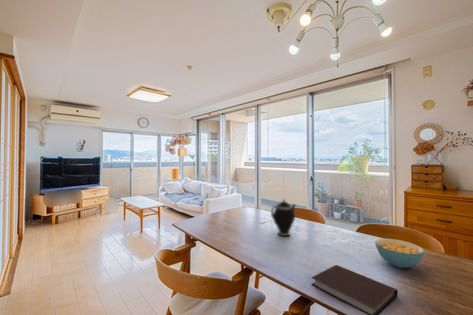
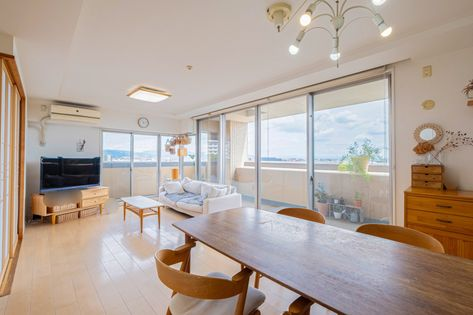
- notebook (352, 286)
- teapot (284, 216)
- cereal bowl (398, 255)
